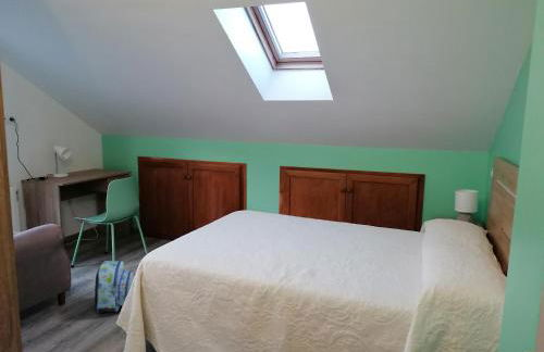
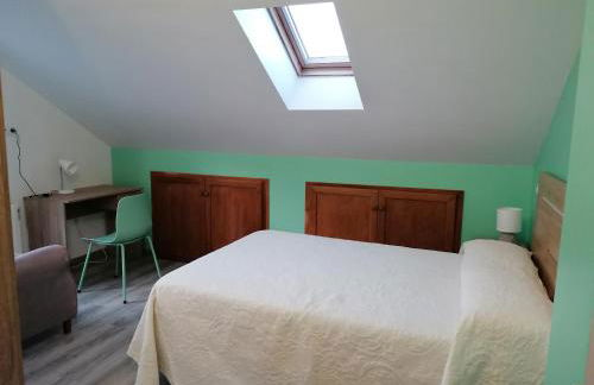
- backpack (115, 284)
